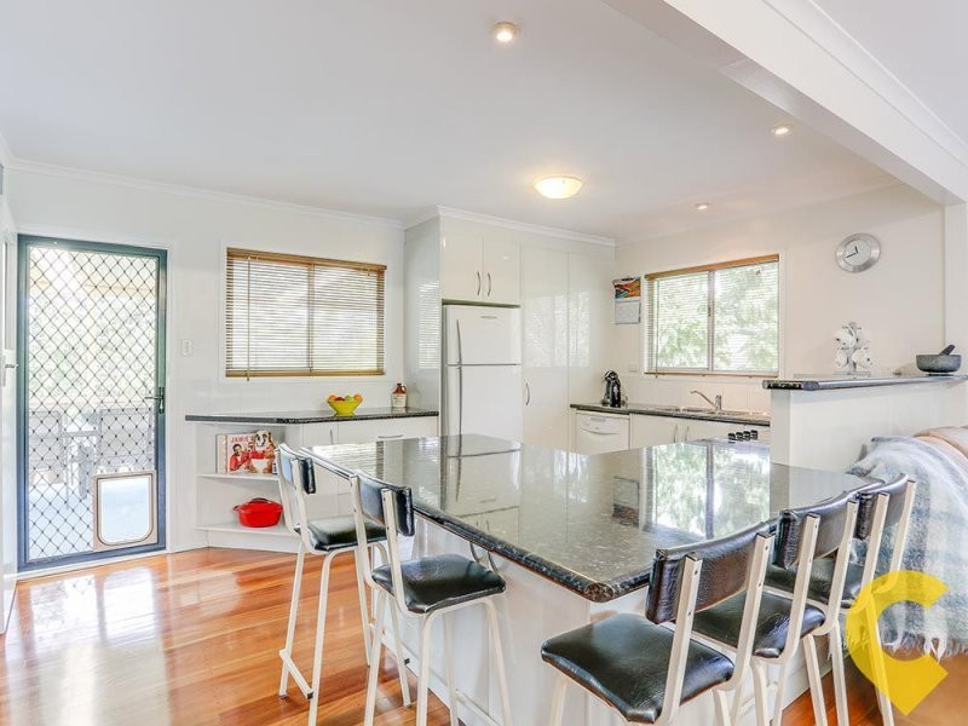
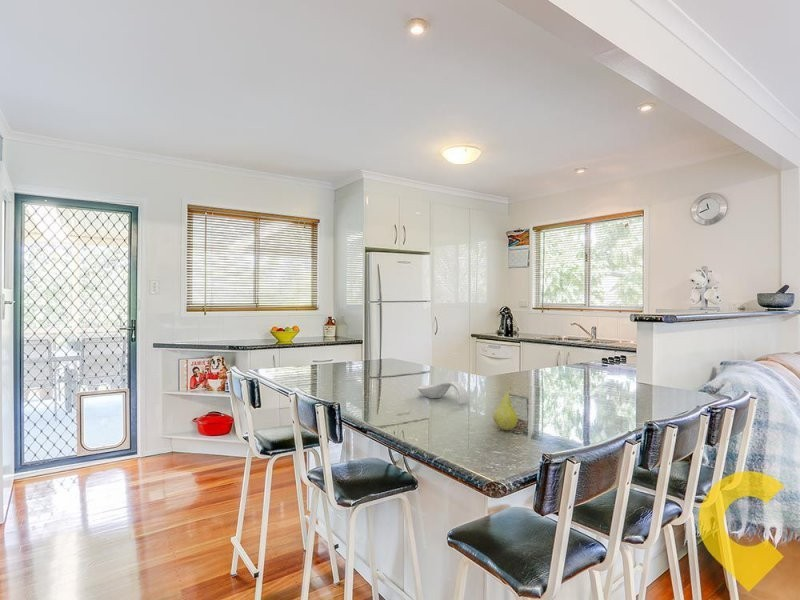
+ spoon rest (443, 389)
+ fruit (506, 408)
